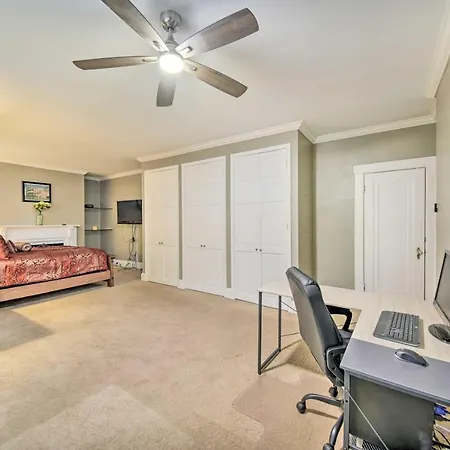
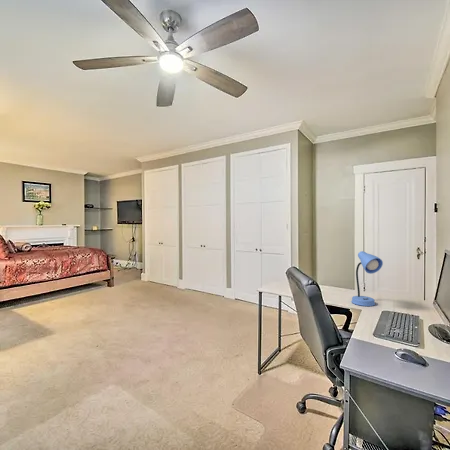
+ desk lamp (369, 273)
